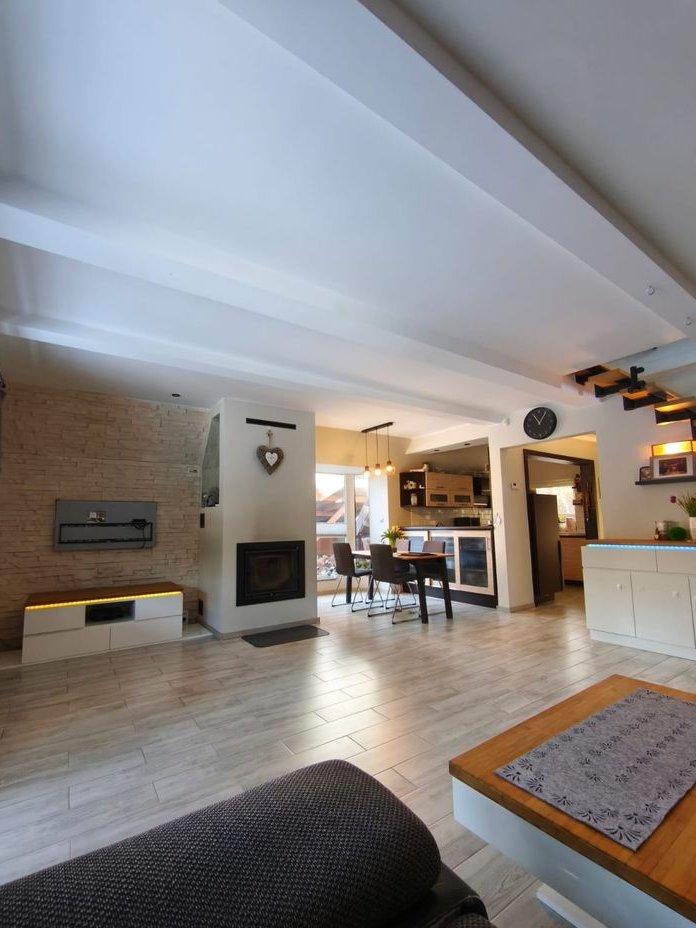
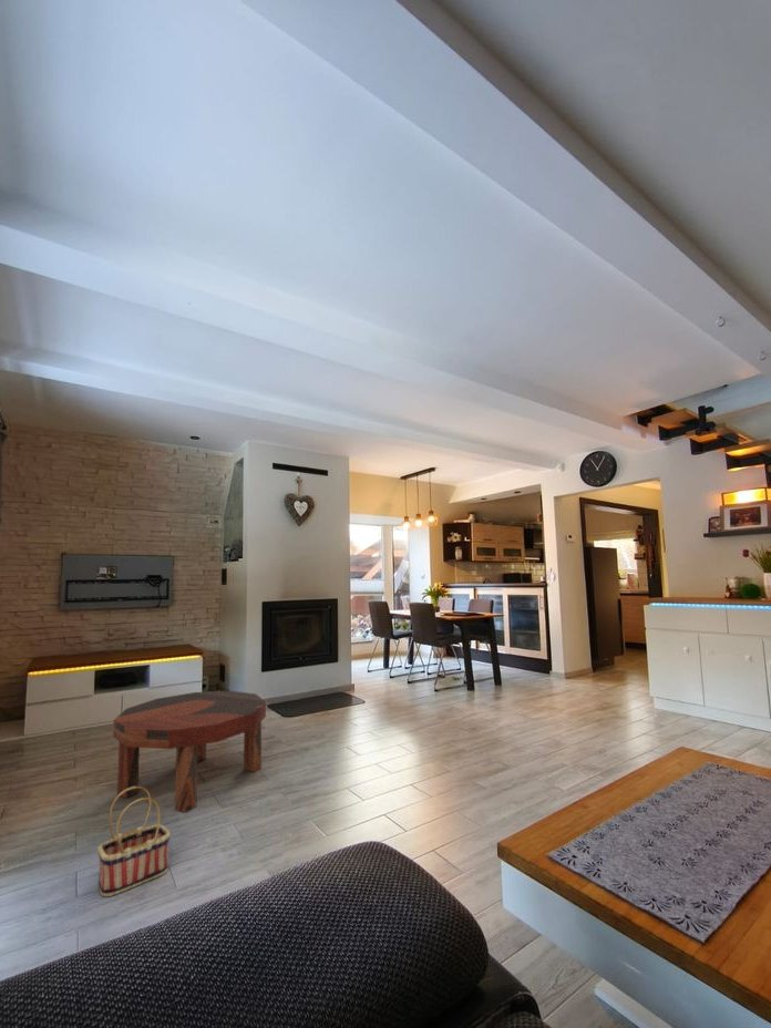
+ coffee table (192, 744)
+ basket (134, 834)
